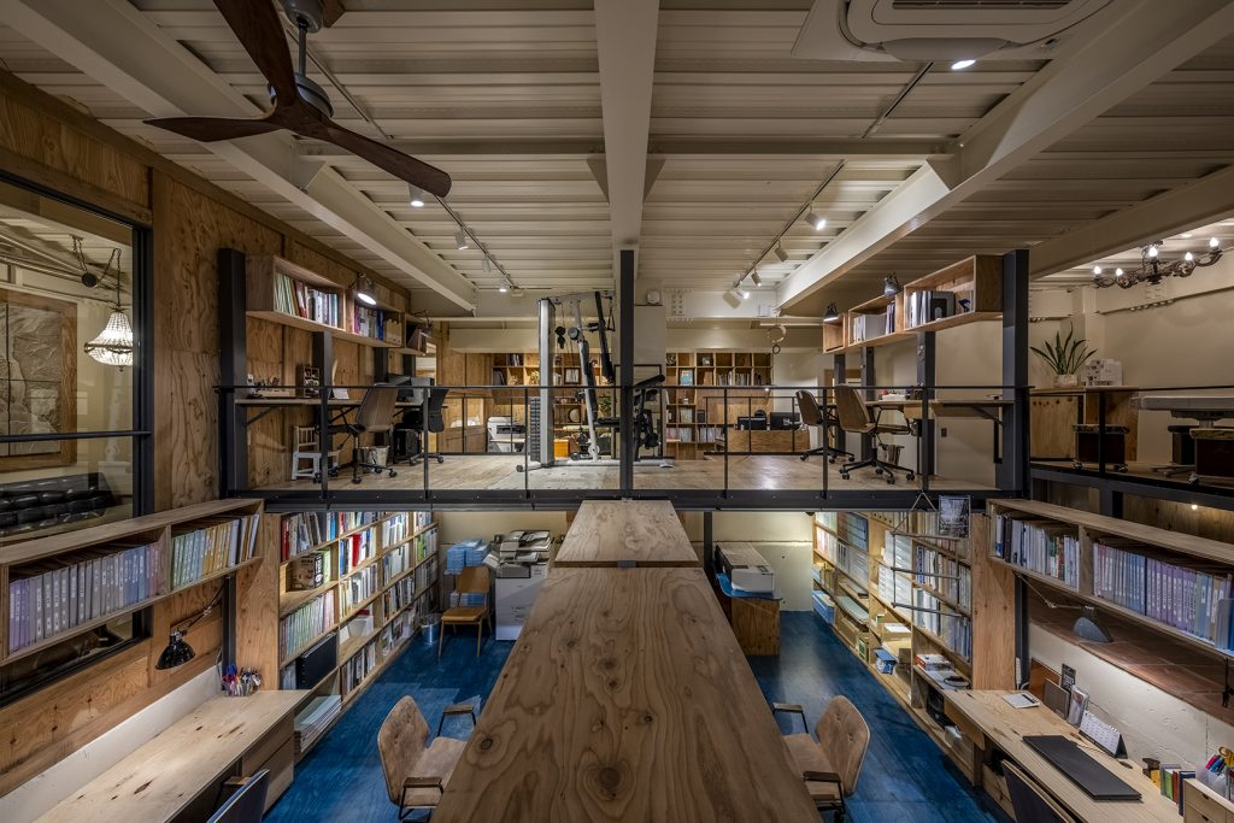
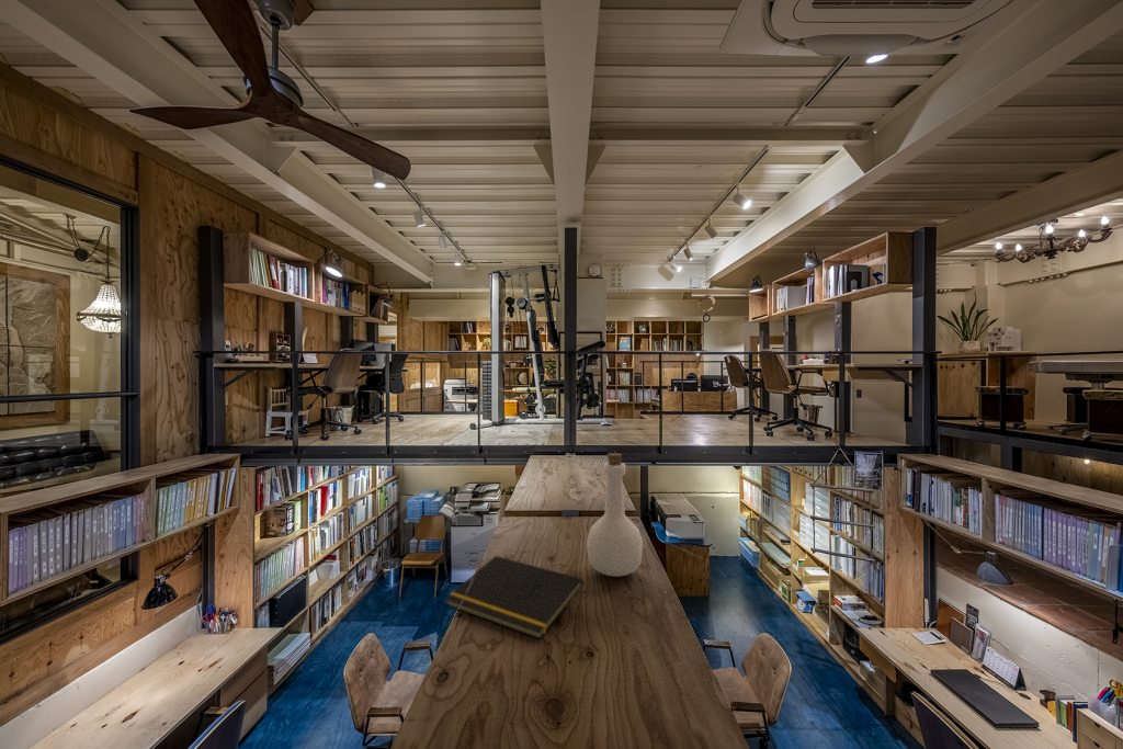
+ bottle (614, 512)
+ notepad (514, 591)
